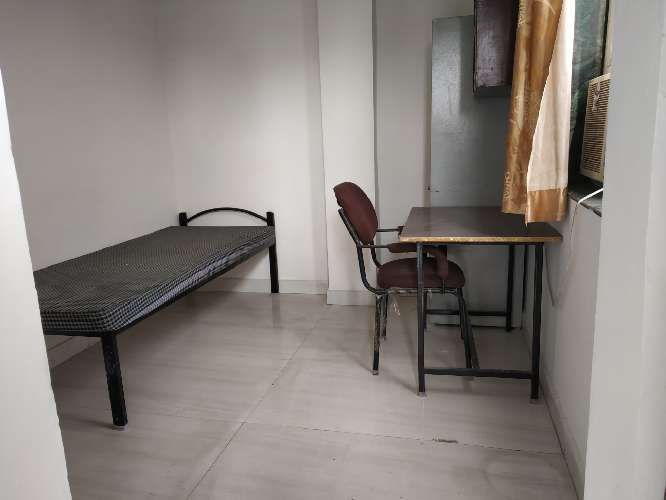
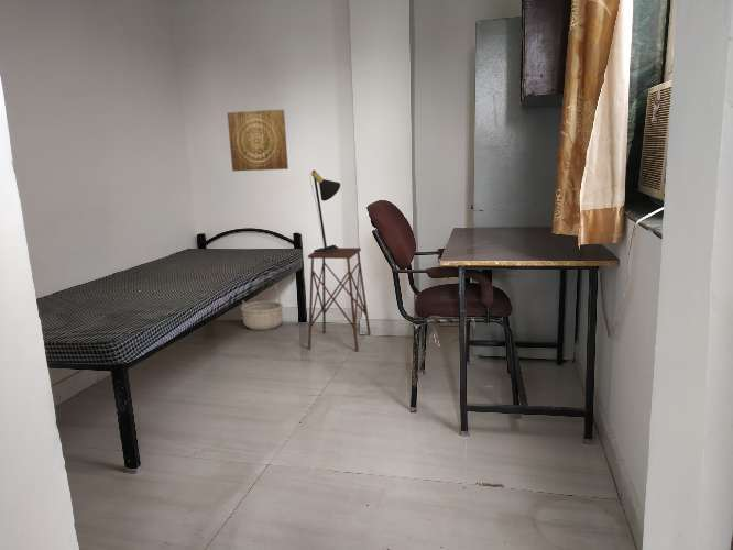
+ basket (261, 301)
+ wall art (258, 141)
+ table lamp (320, 210)
+ side table (336, 296)
